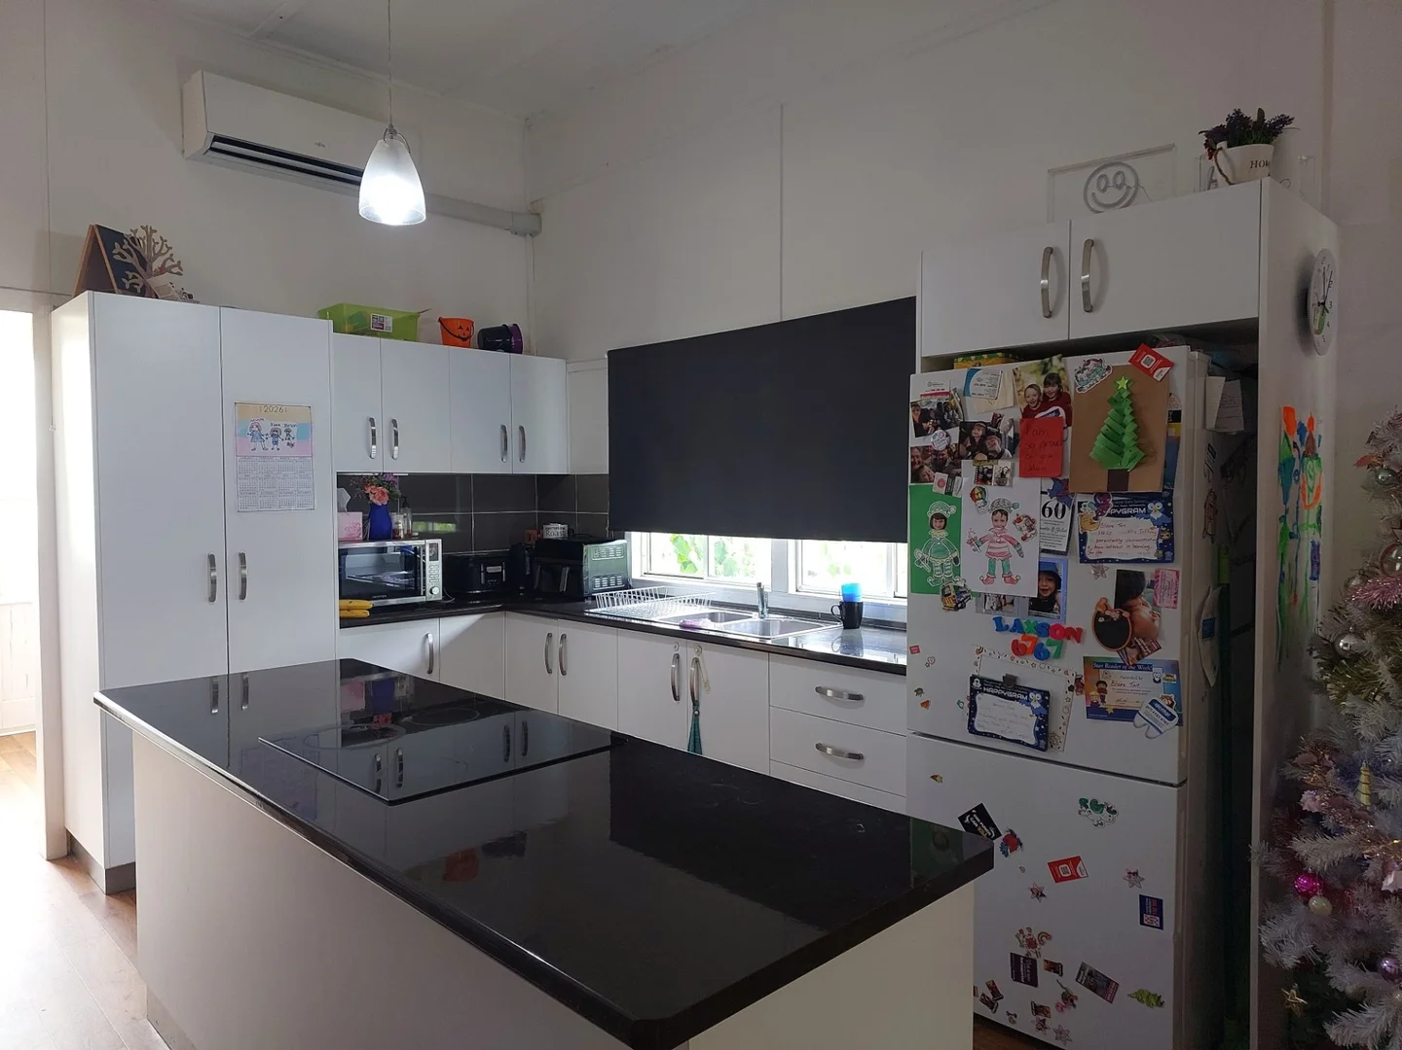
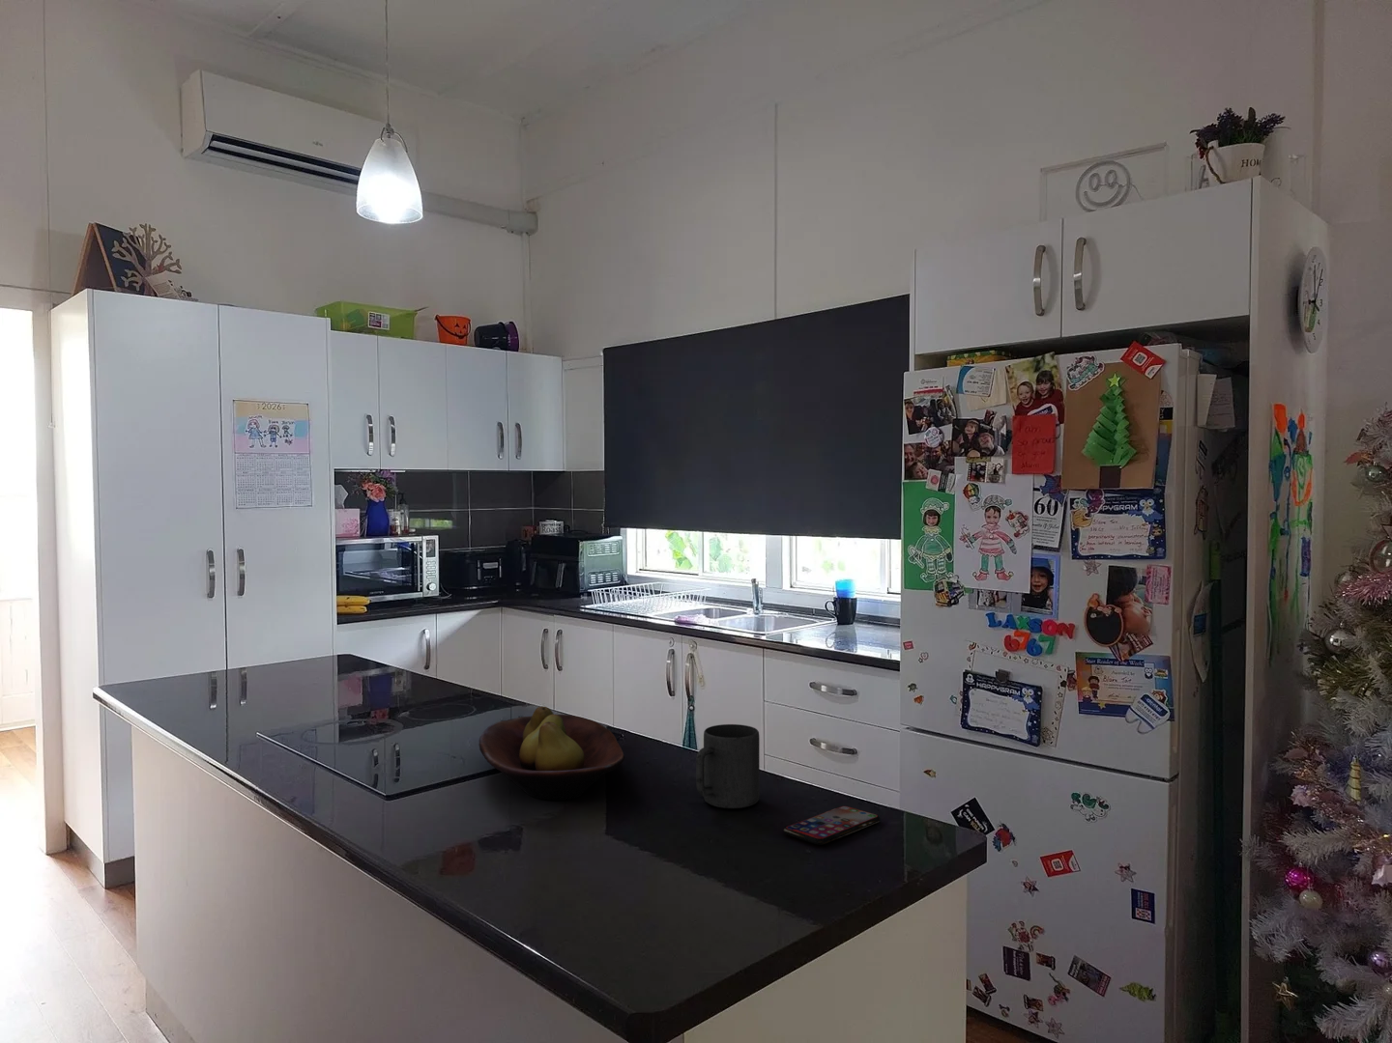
+ smartphone (832, 824)
+ fruit bowl (550, 745)
+ mug (724, 768)
